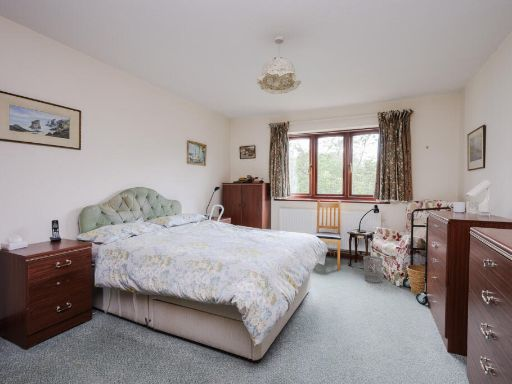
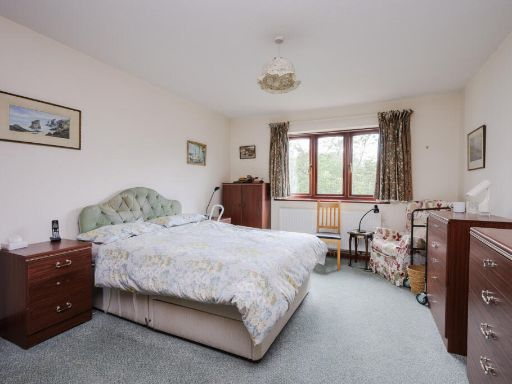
- wastebasket (372, 268)
